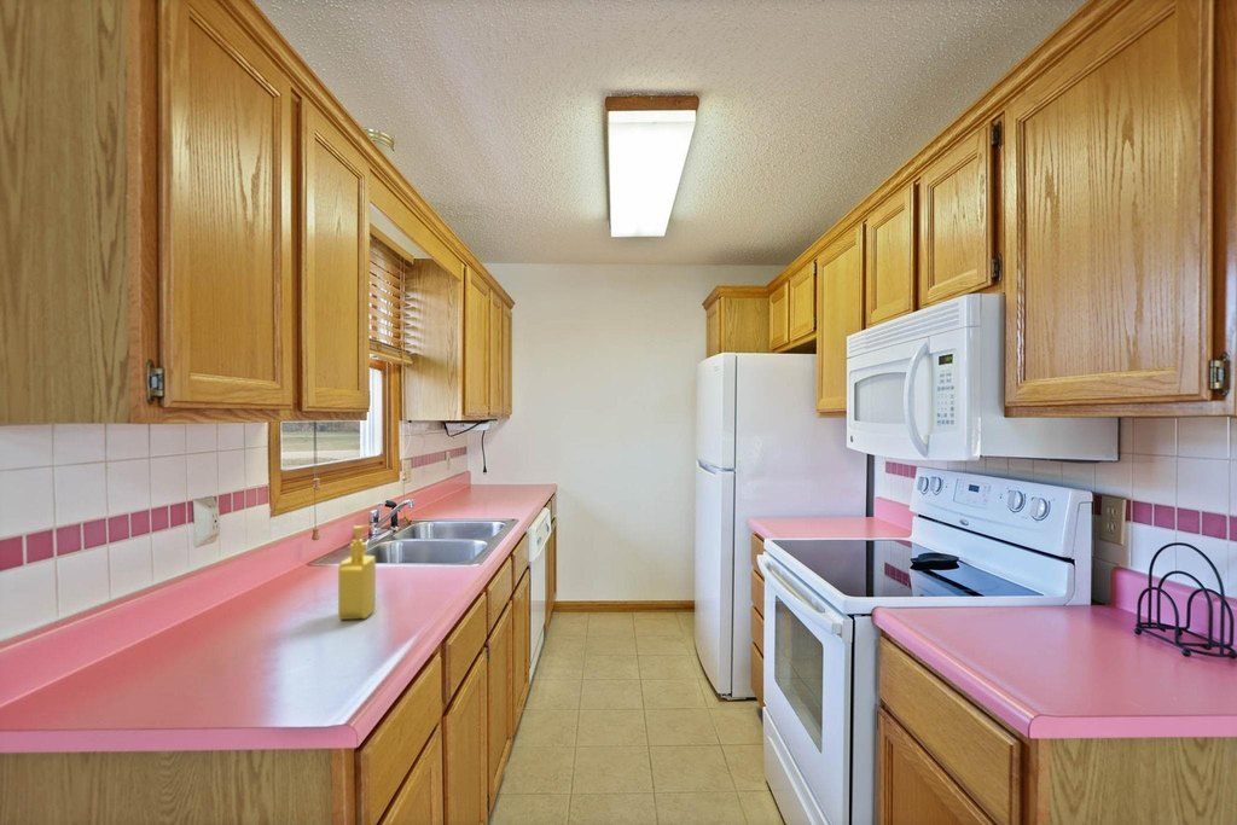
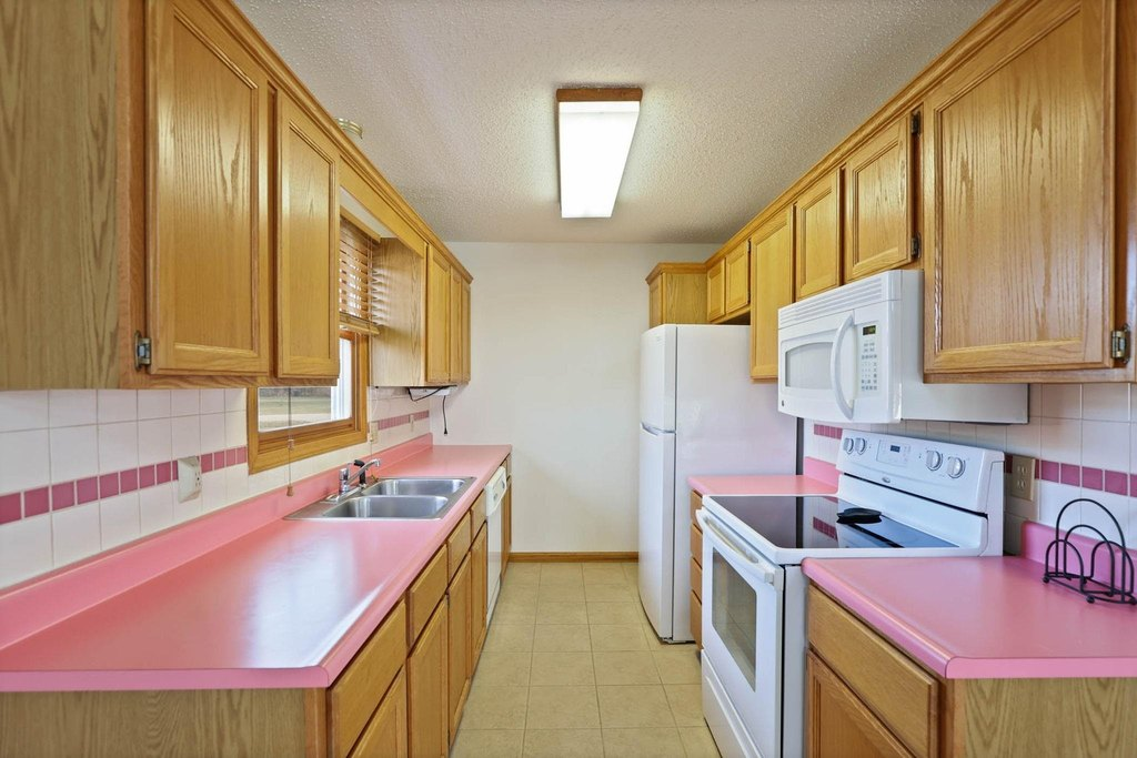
- soap dispenser (358, 570)
